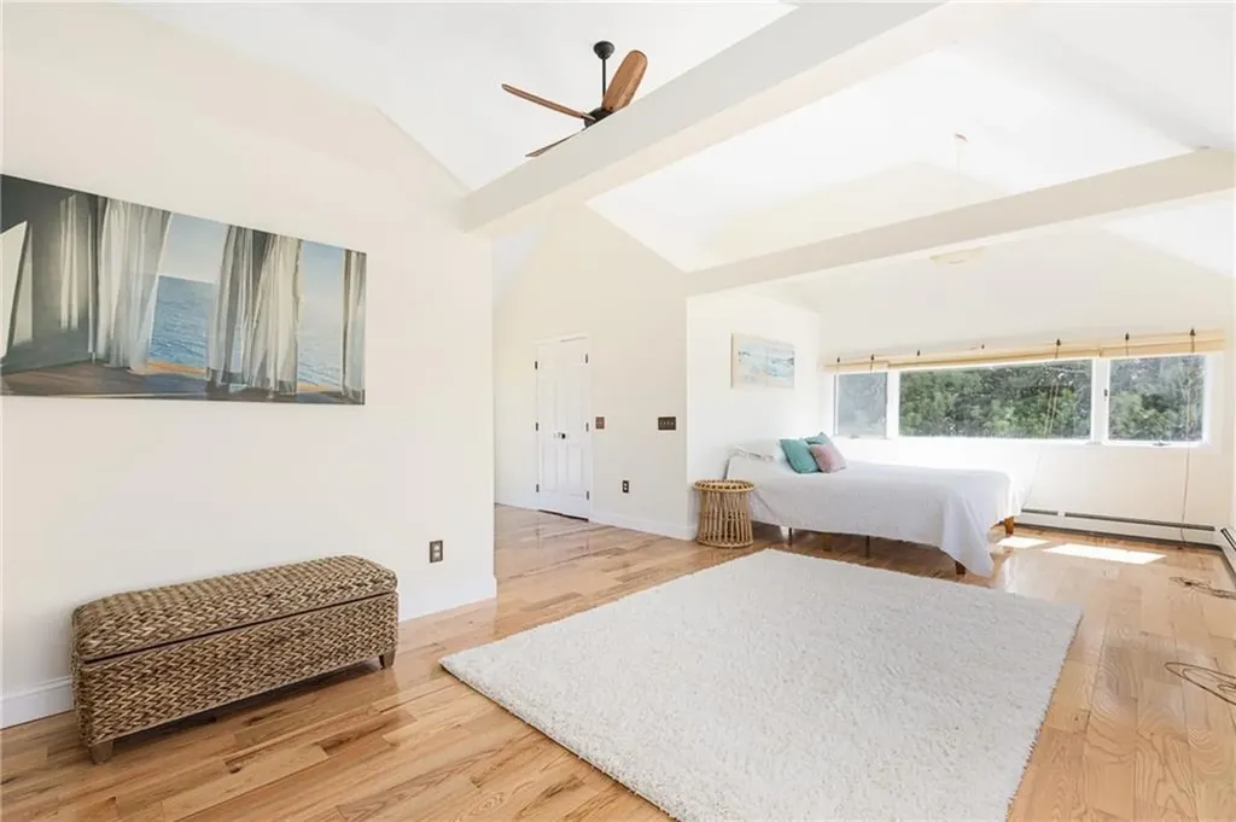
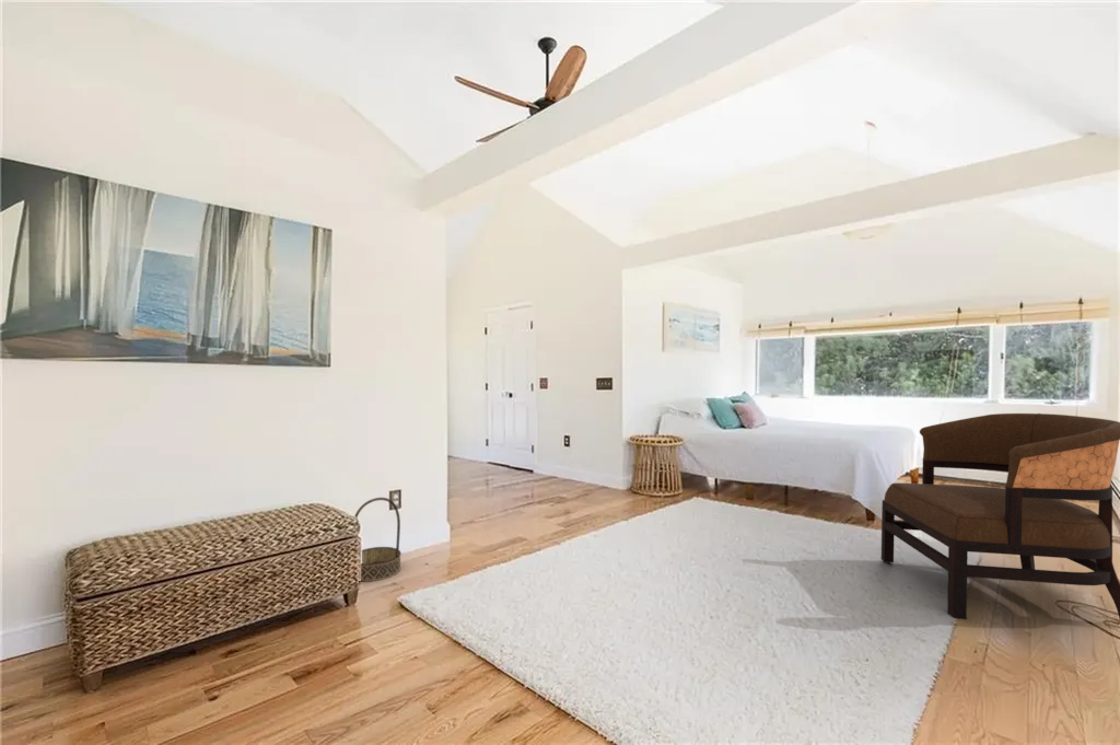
+ basket (376, 547)
+ armchair (1000, 502)
